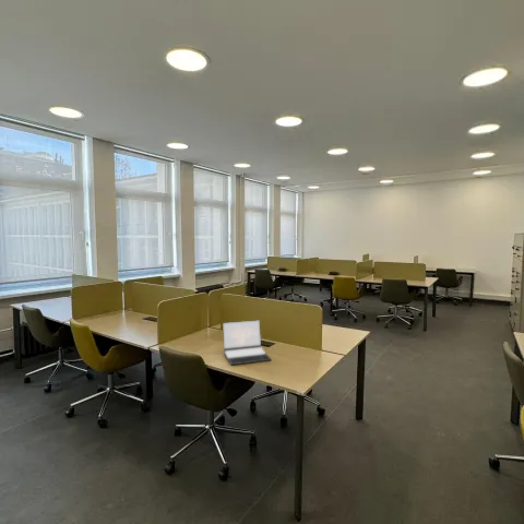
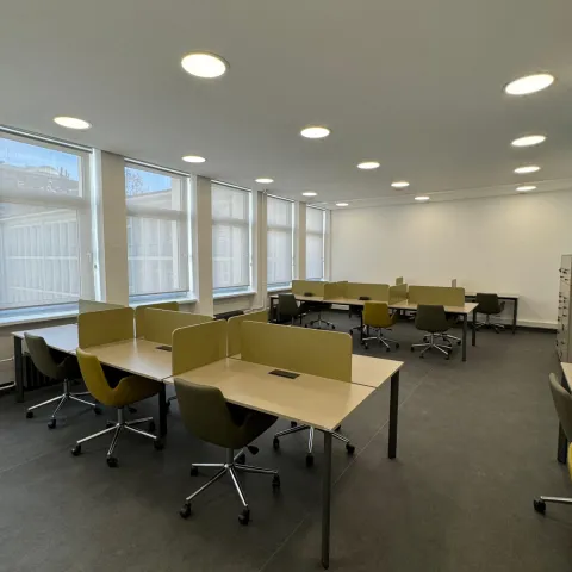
- laptop (246, 341)
